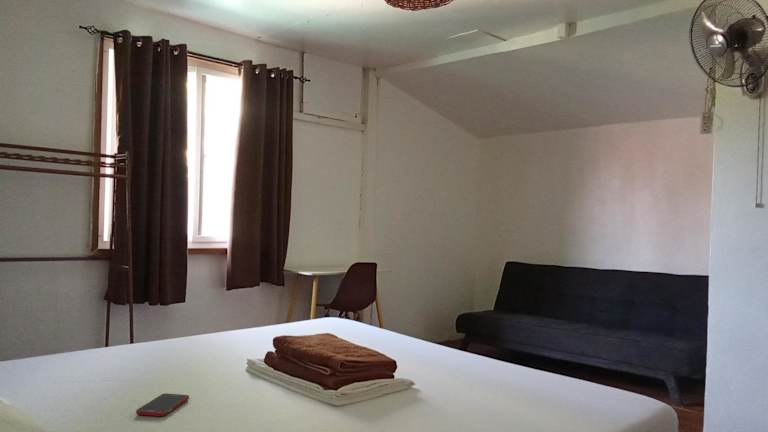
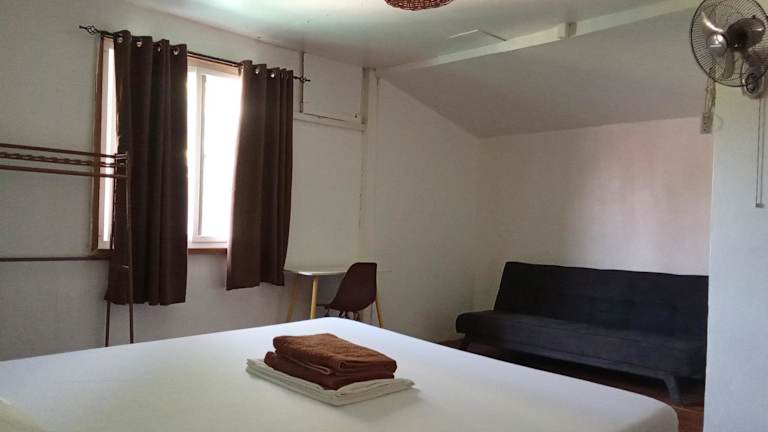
- cell phone (163, 404)
